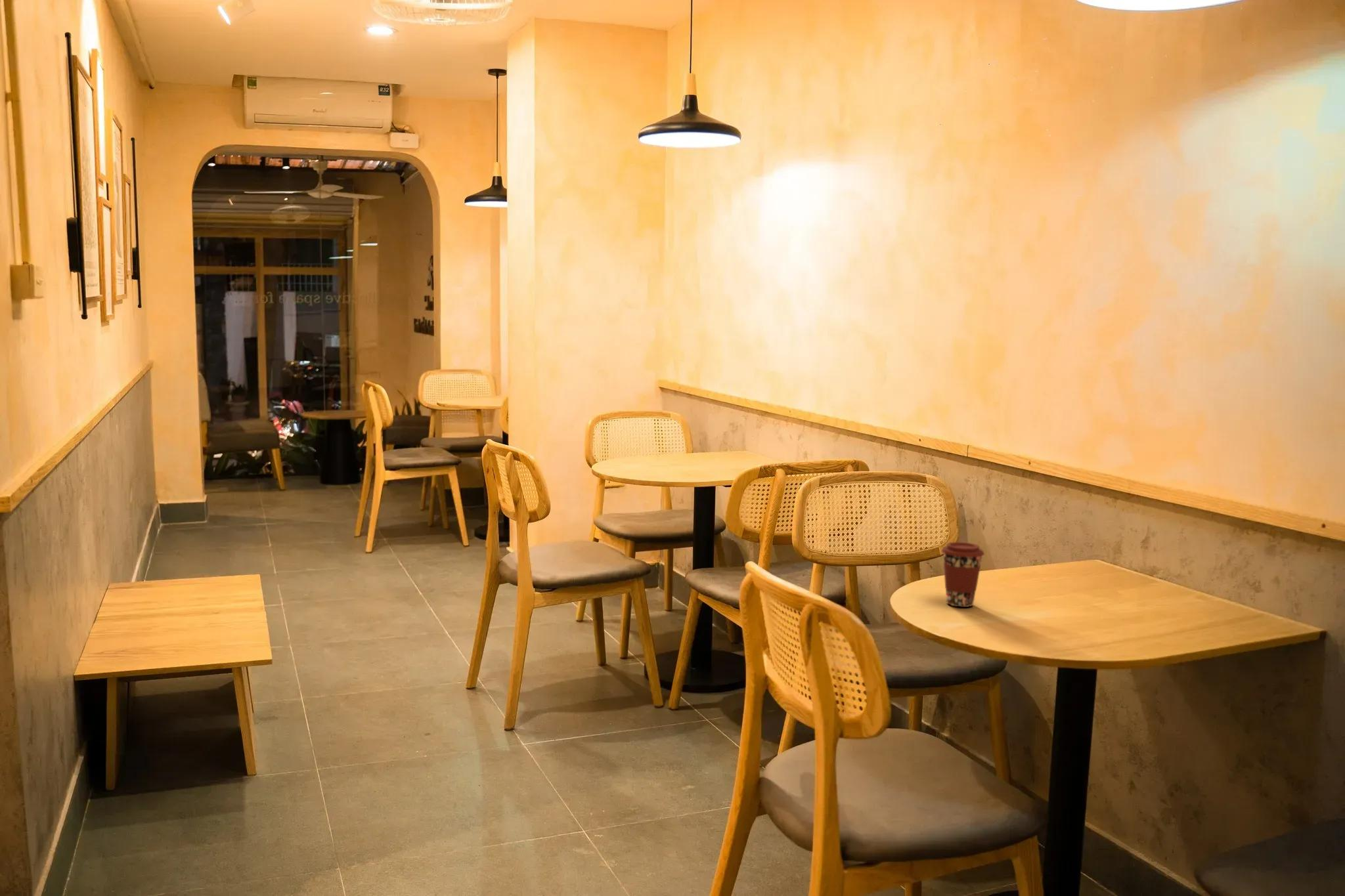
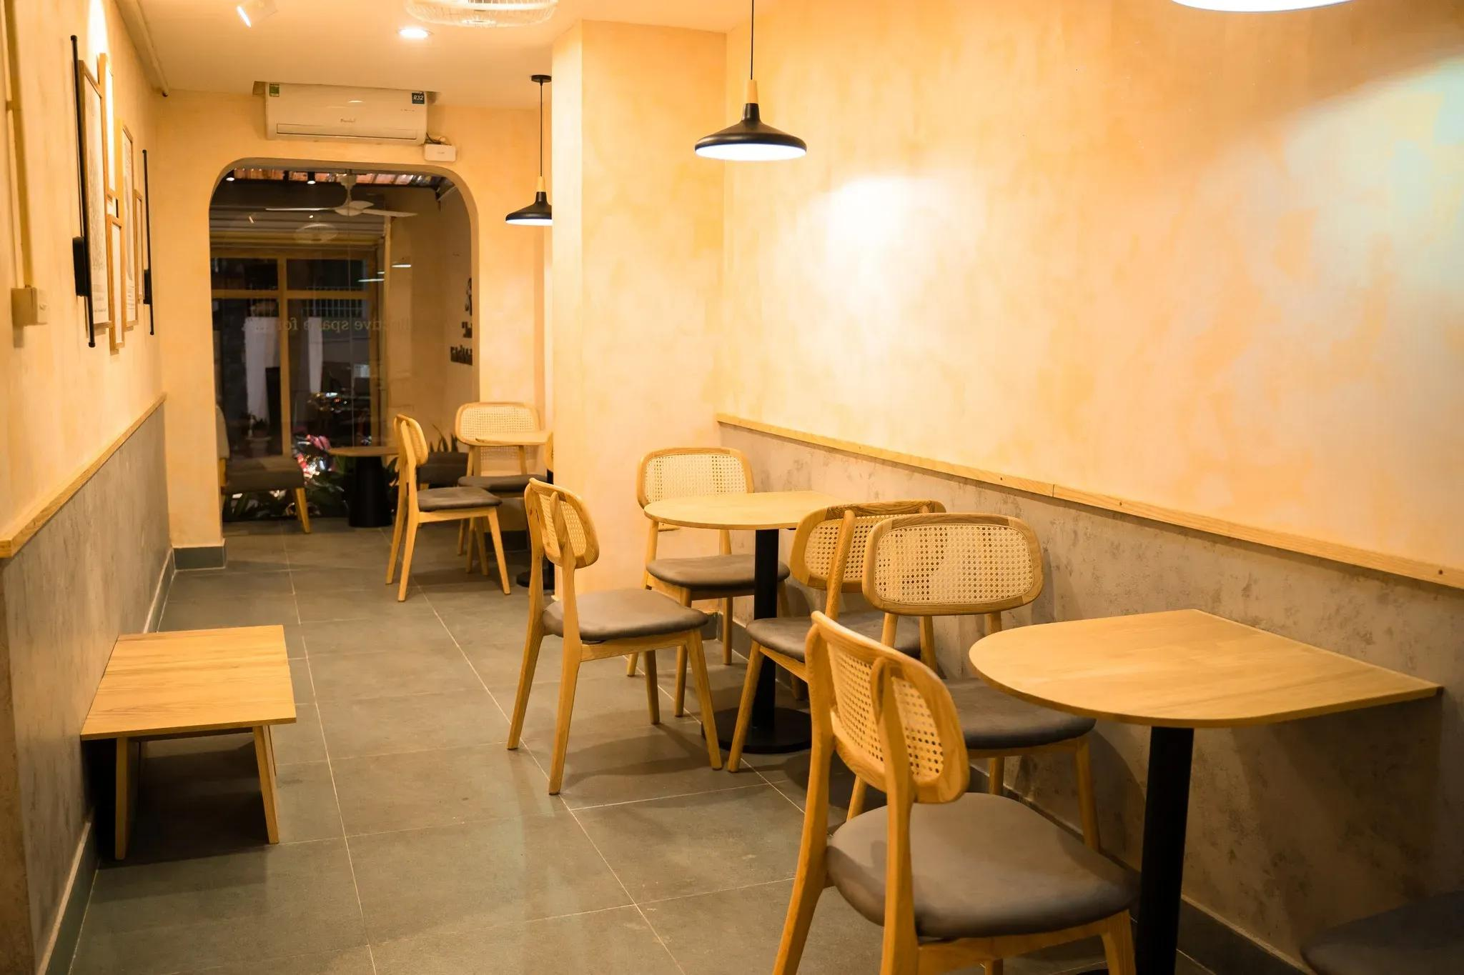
- coffee cup (961, 574)
